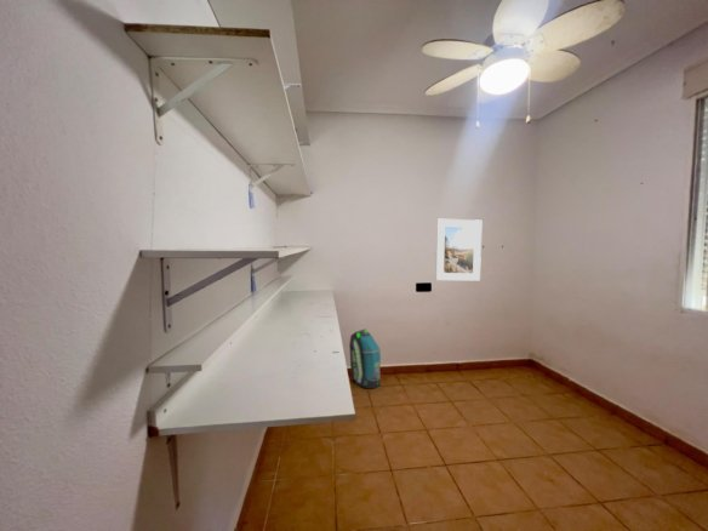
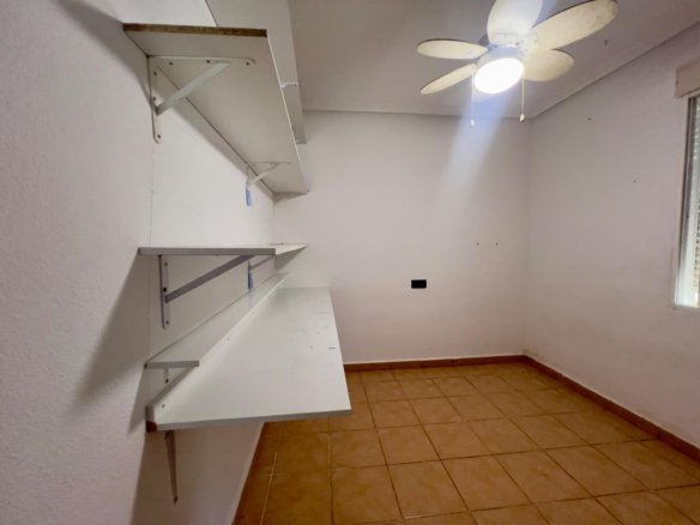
- backpack (364, 355)
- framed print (458, 250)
